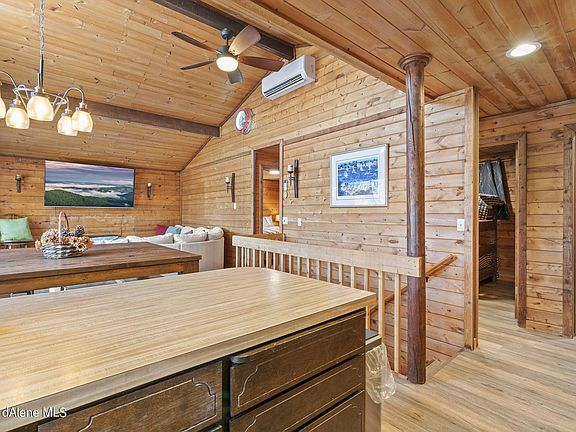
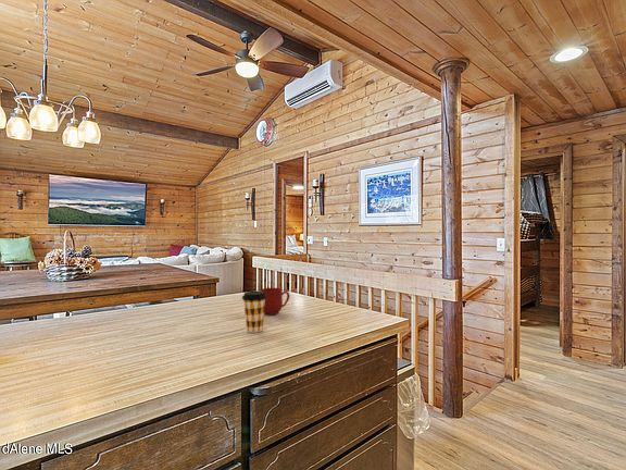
+ coffee cup (254, 311)
+ mug (275, 300)
